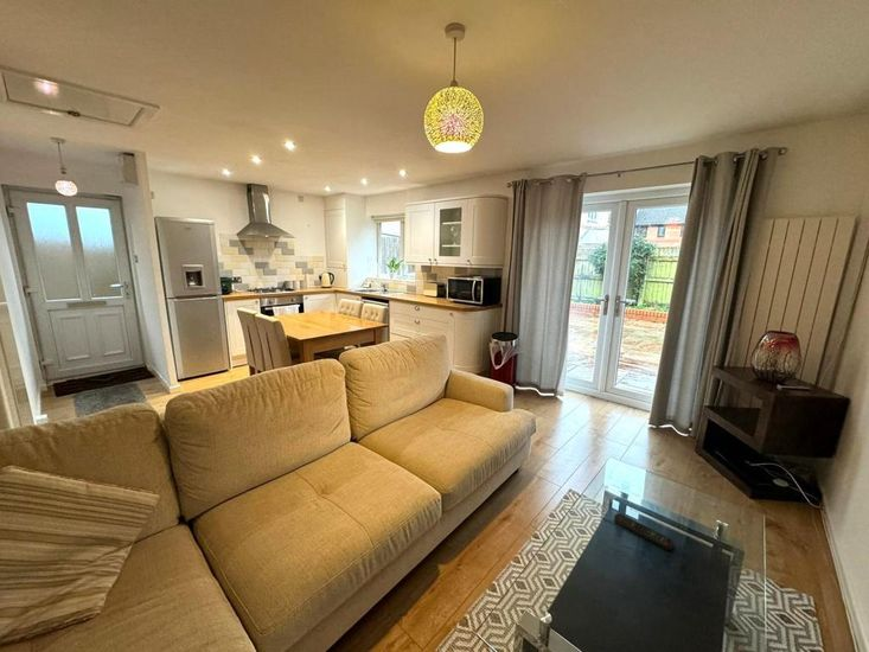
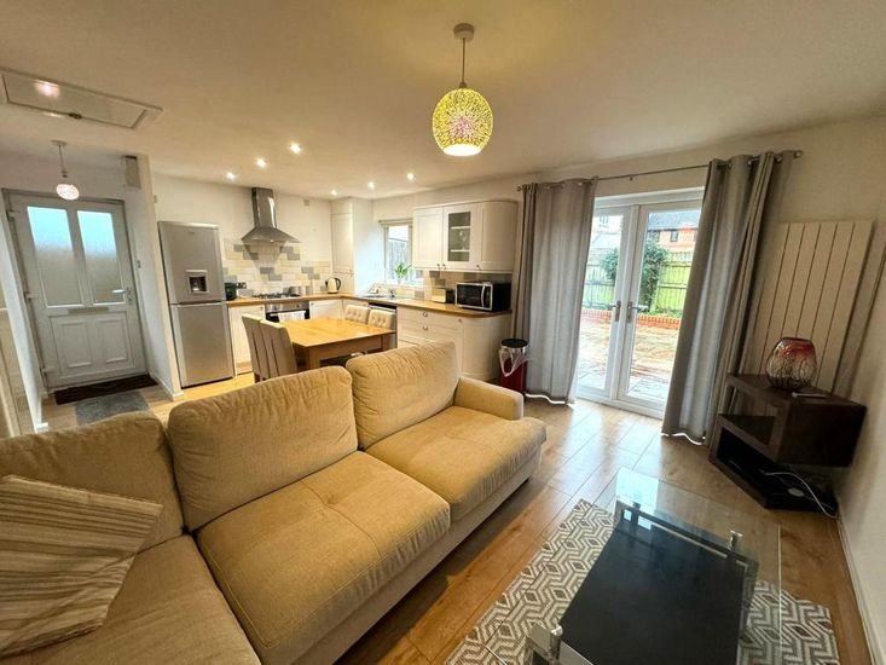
- remote control (641, 530)
